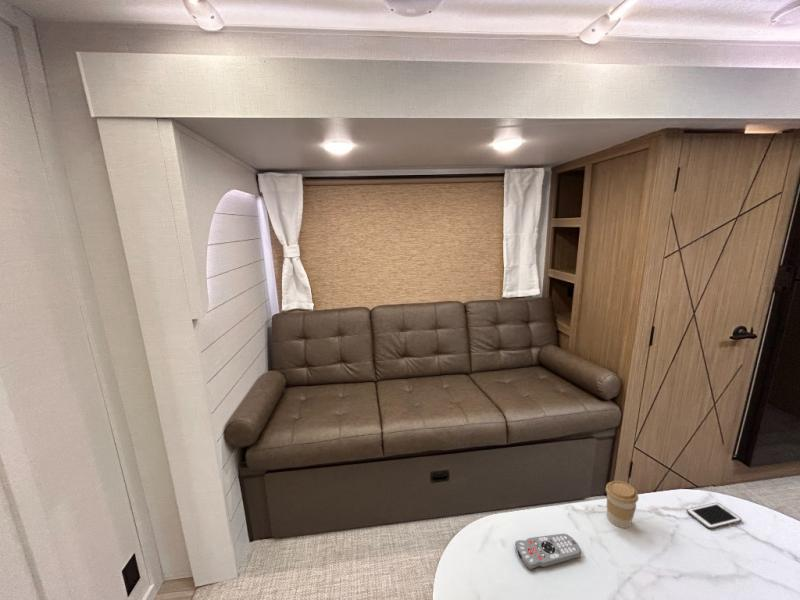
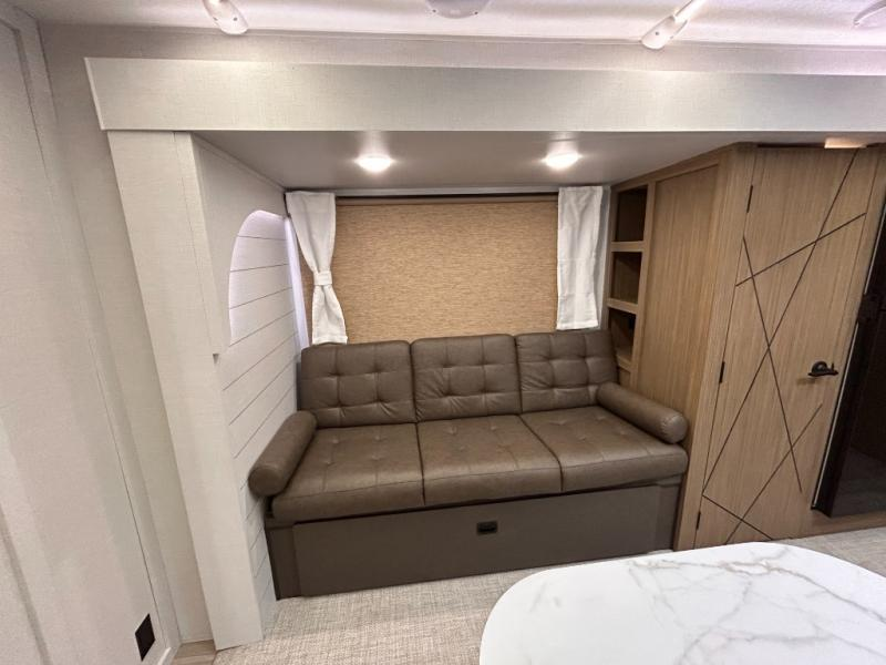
- cell phone (713, 515)
- coffee cup (620, 503)
- remote control (548, 549)
